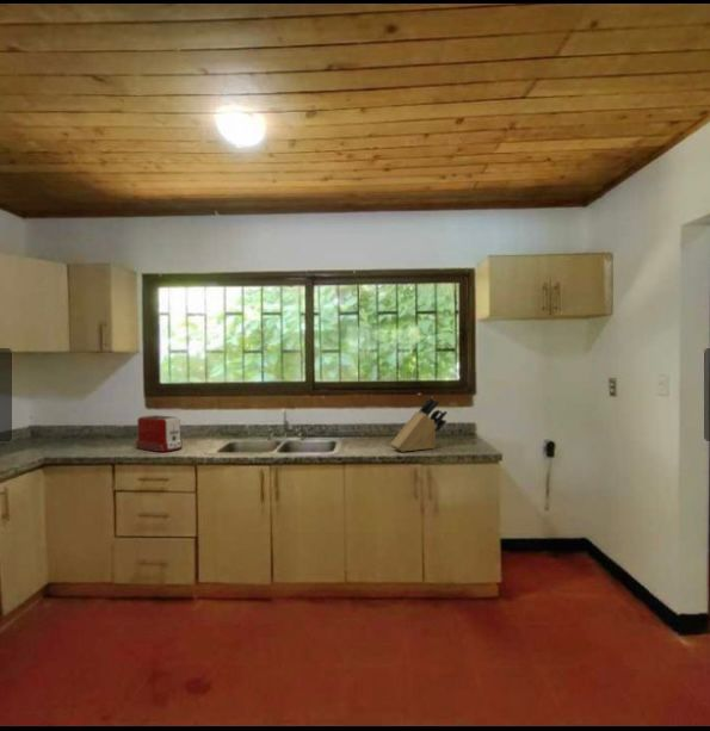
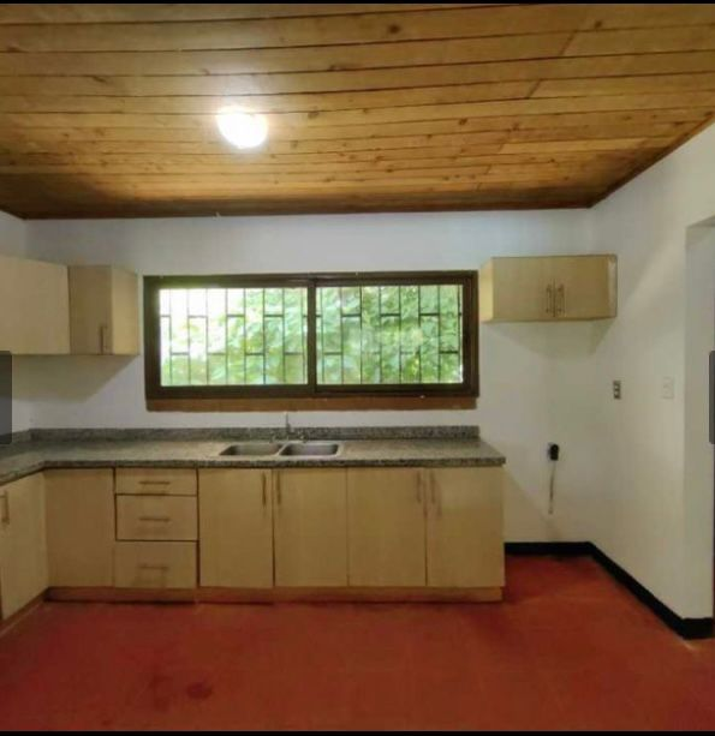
- knife block (419, 422)
- toaster (159, 432)
